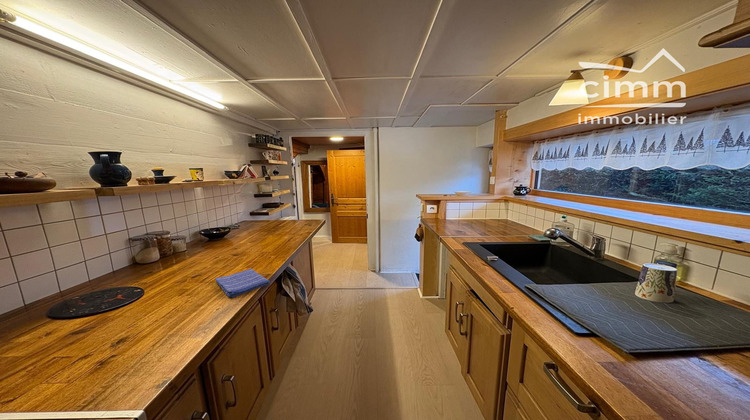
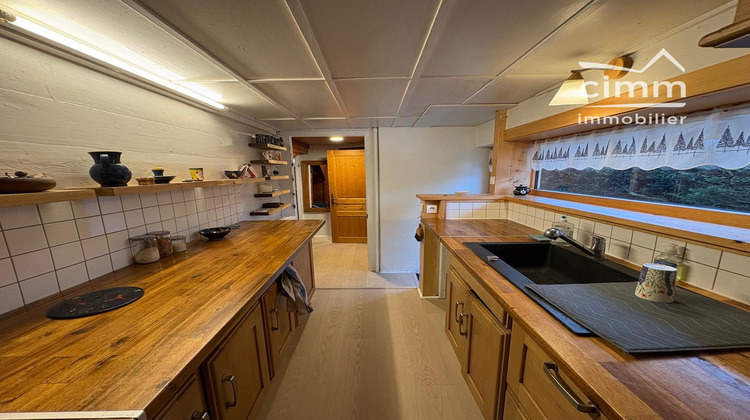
- dish towel (242, 280)
